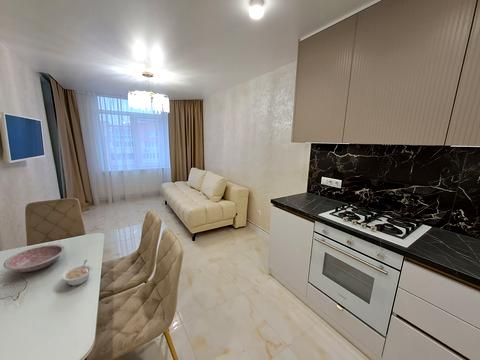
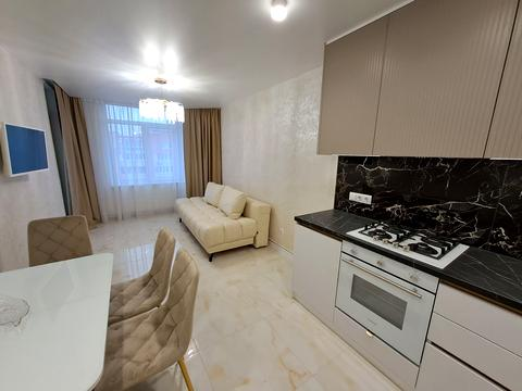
- legume (77, 274)
- bowl (37, 260)
